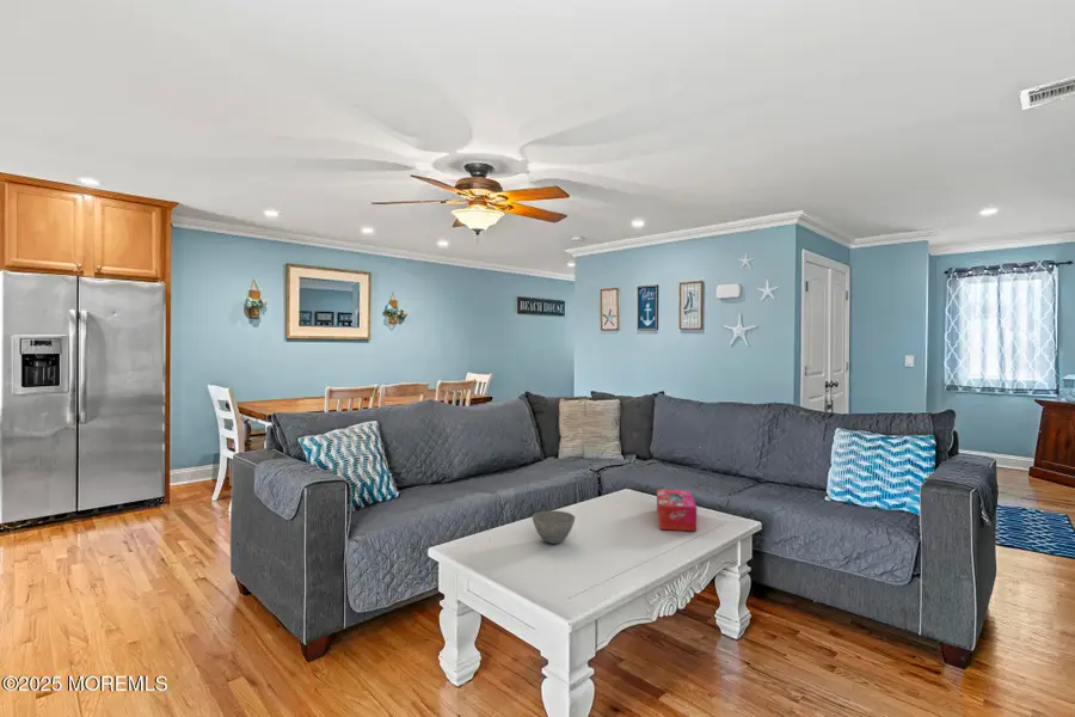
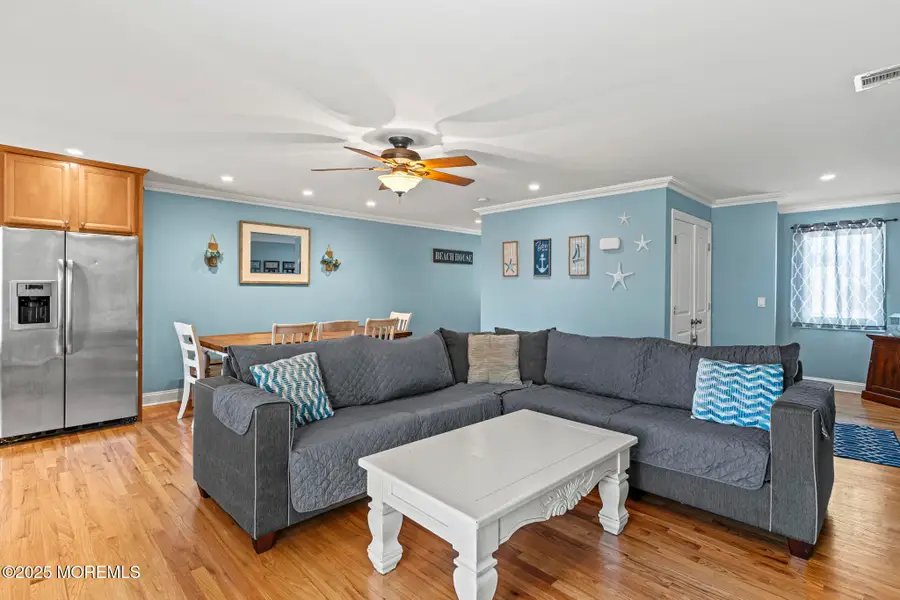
- tissue box (675, 508)
- bowl (553, 528)
